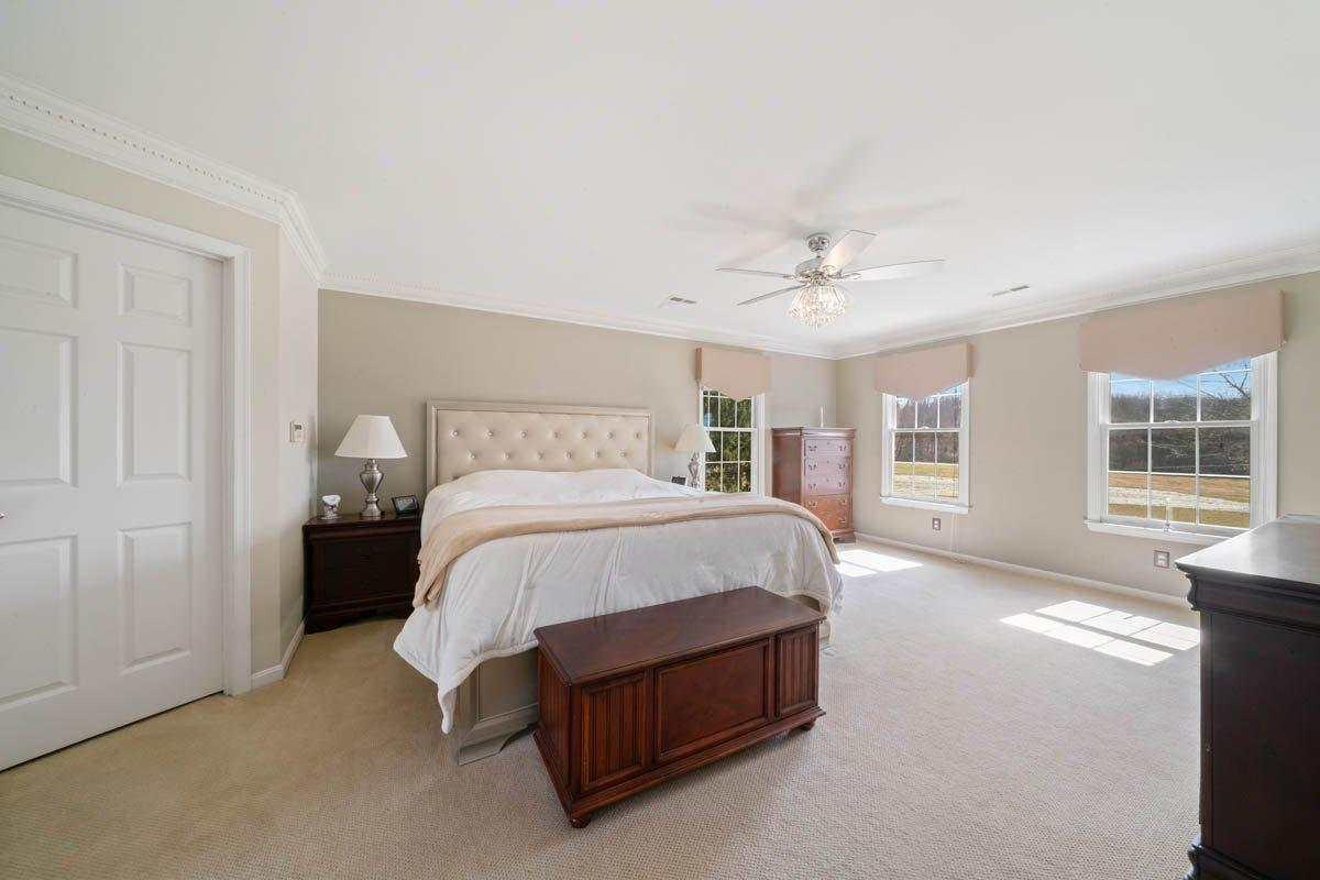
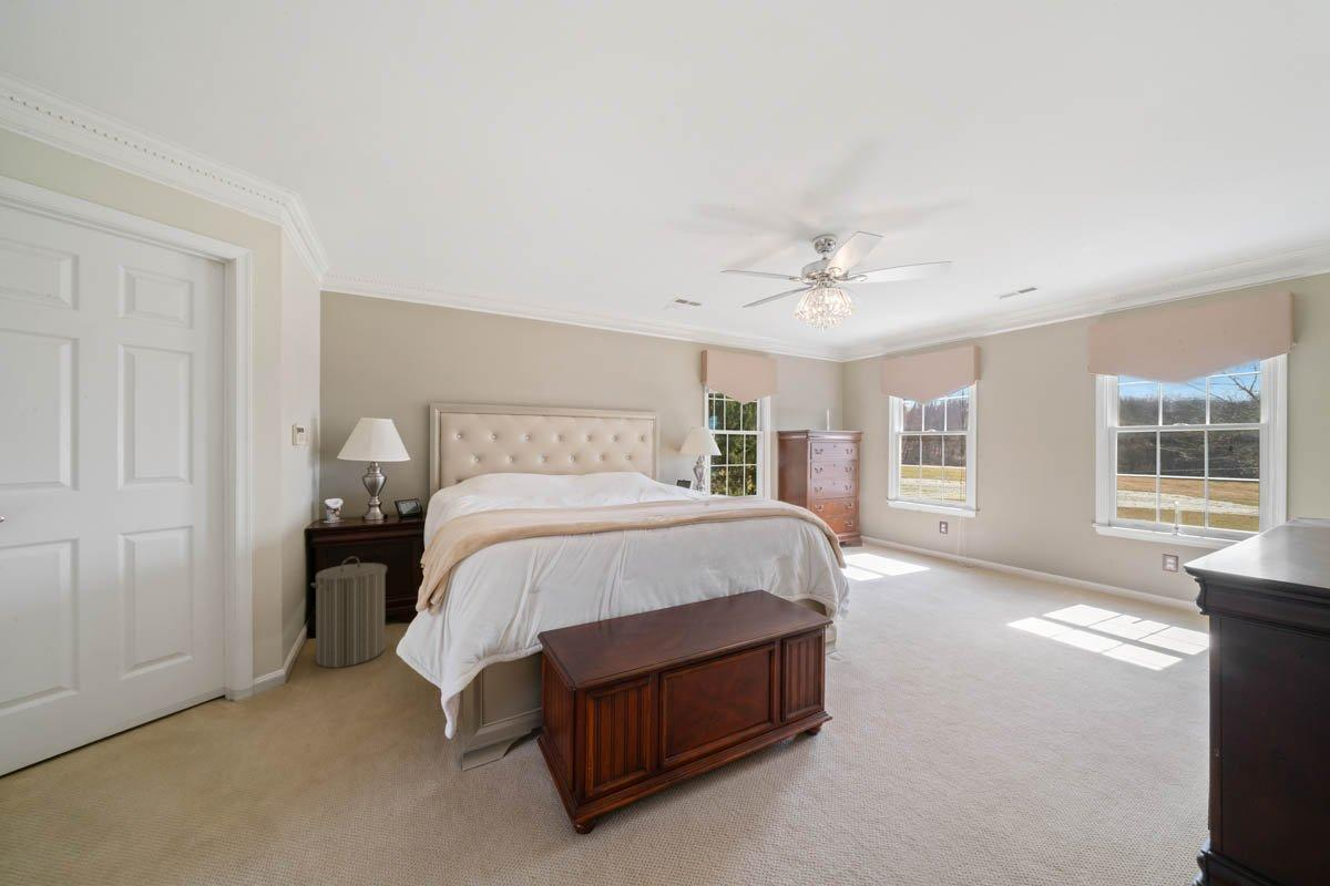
+ laundry hamper (351, 605)
